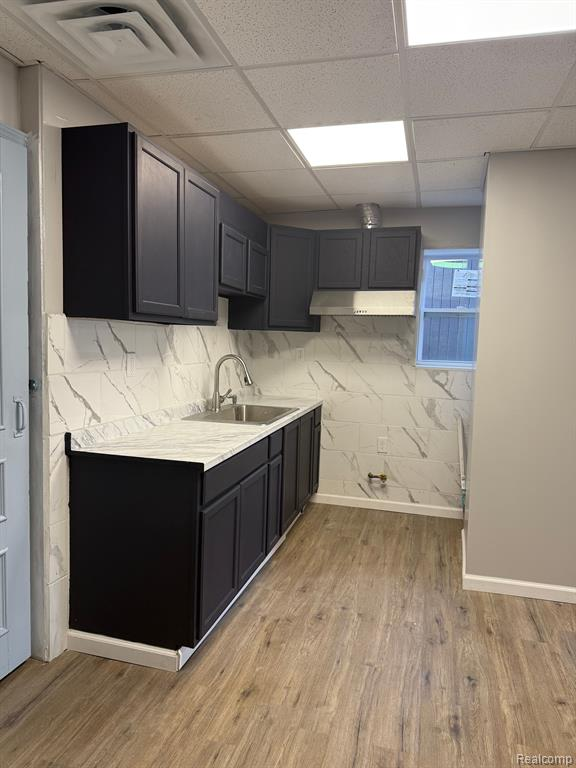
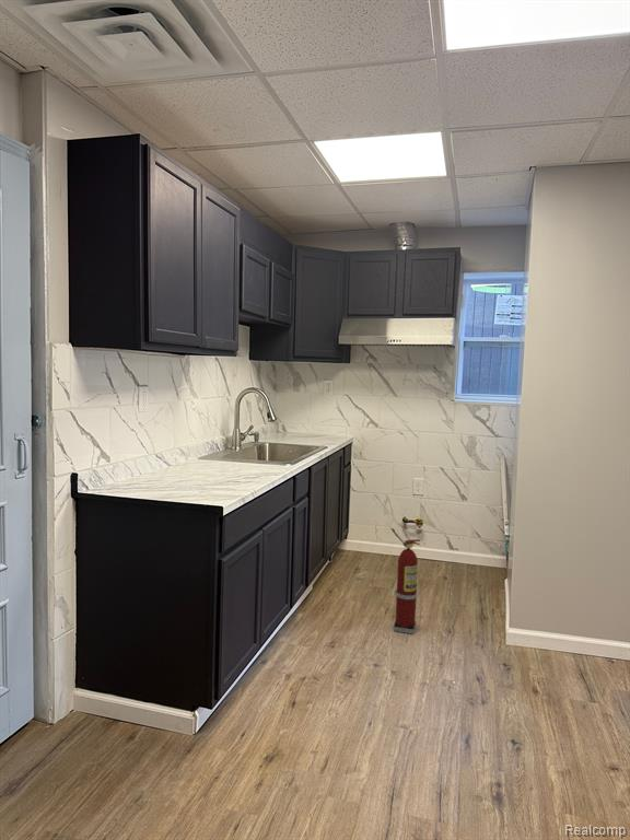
+ fire extinguisher (407, 584)
